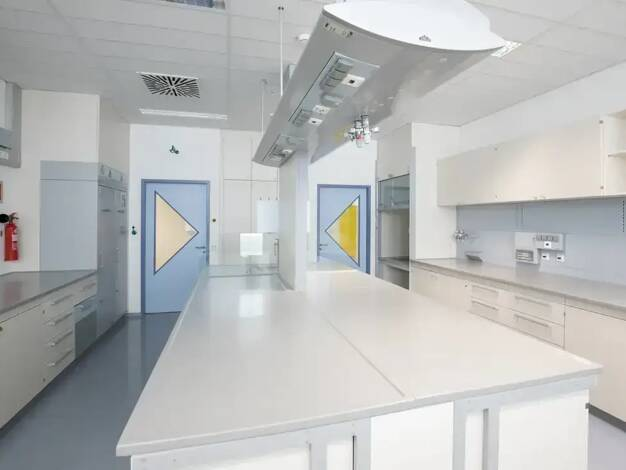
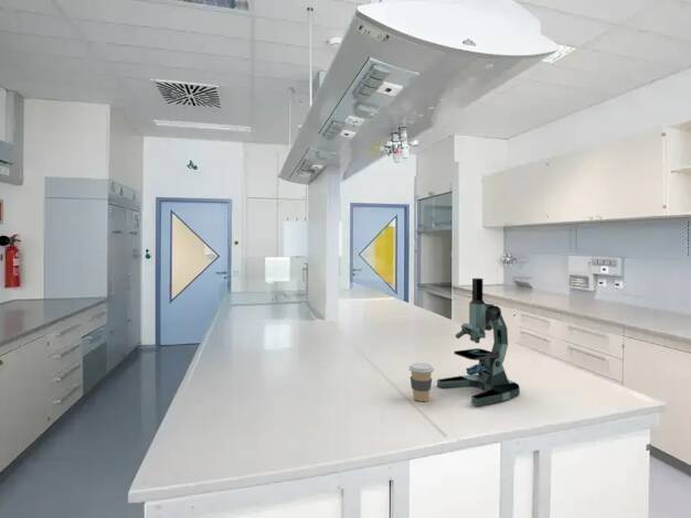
+ microscope (482, 334)
+ coffee cup (421, 381)
